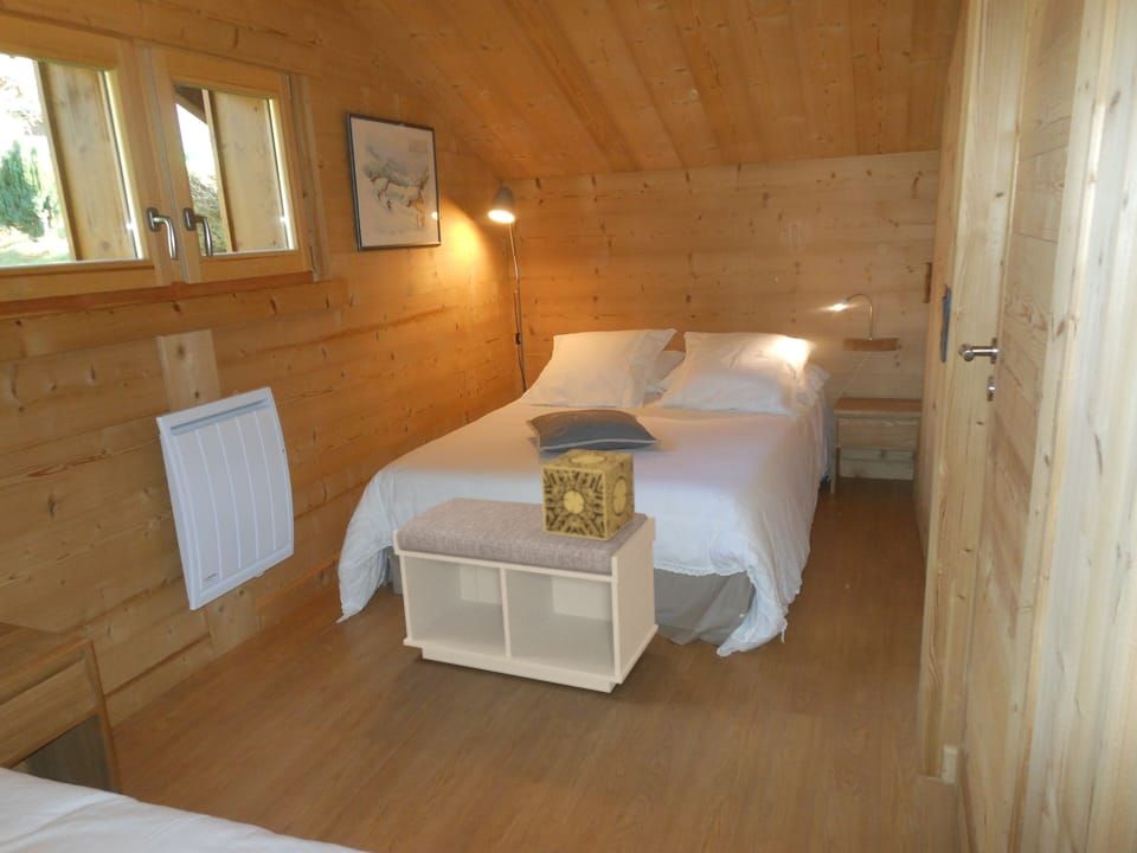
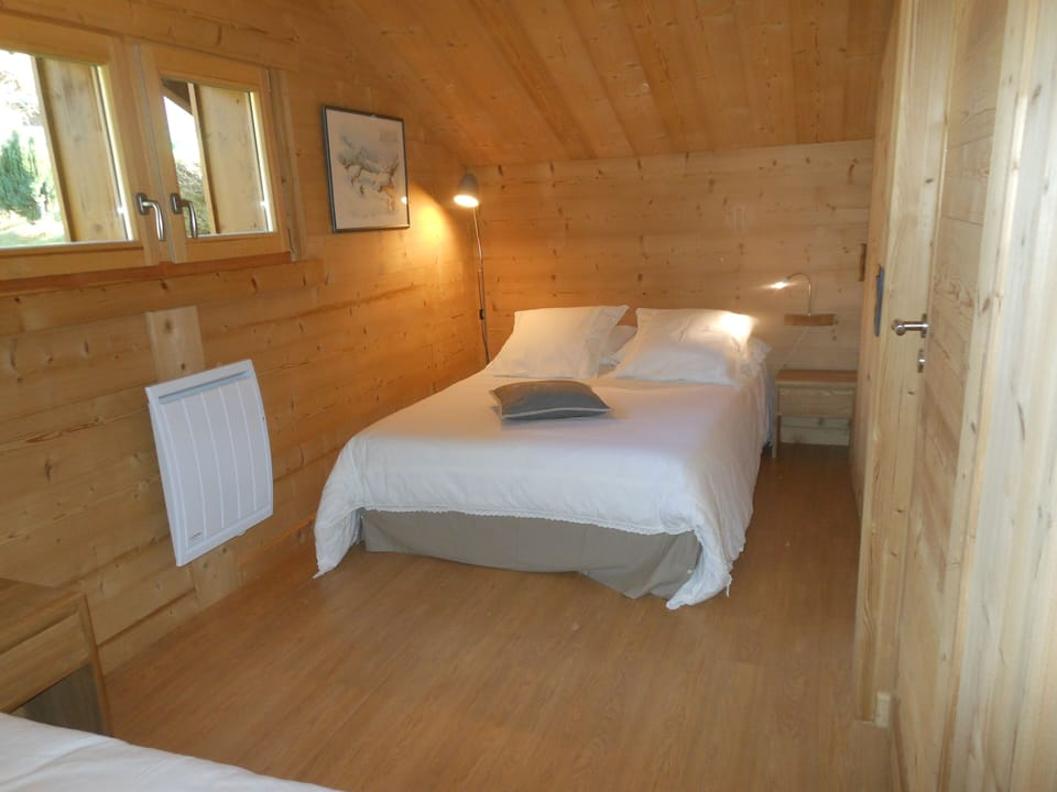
- bench (527, 585)
- decorative box (589, 492)
